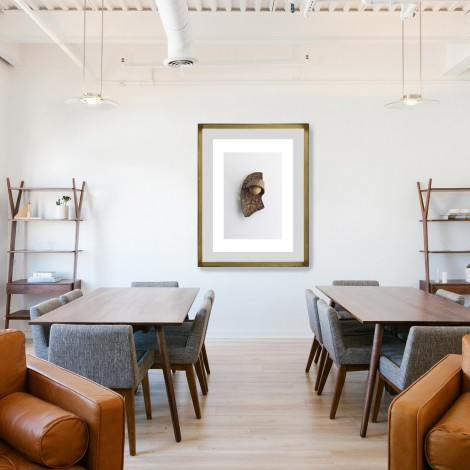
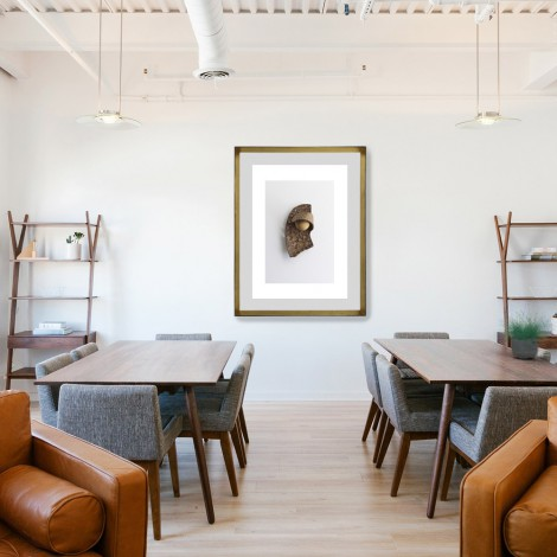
+ potted plant (524, 329)
